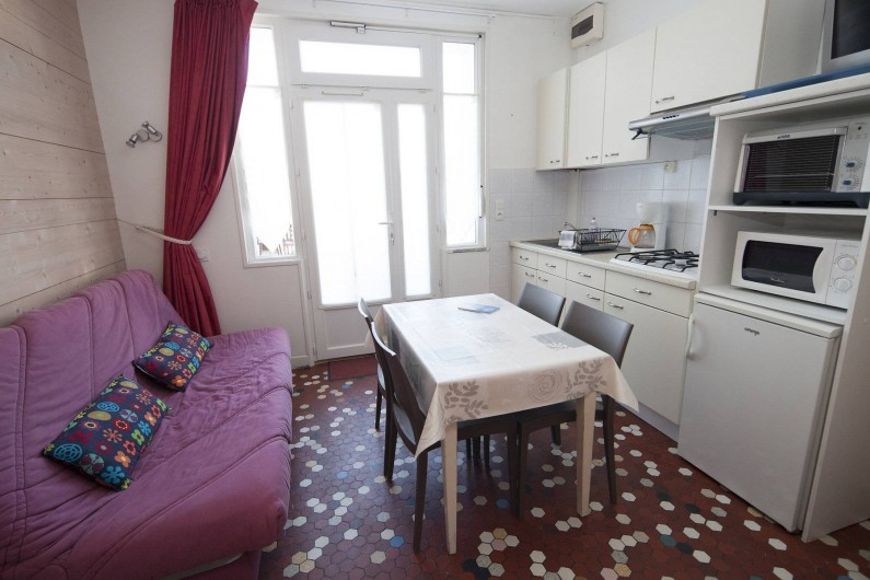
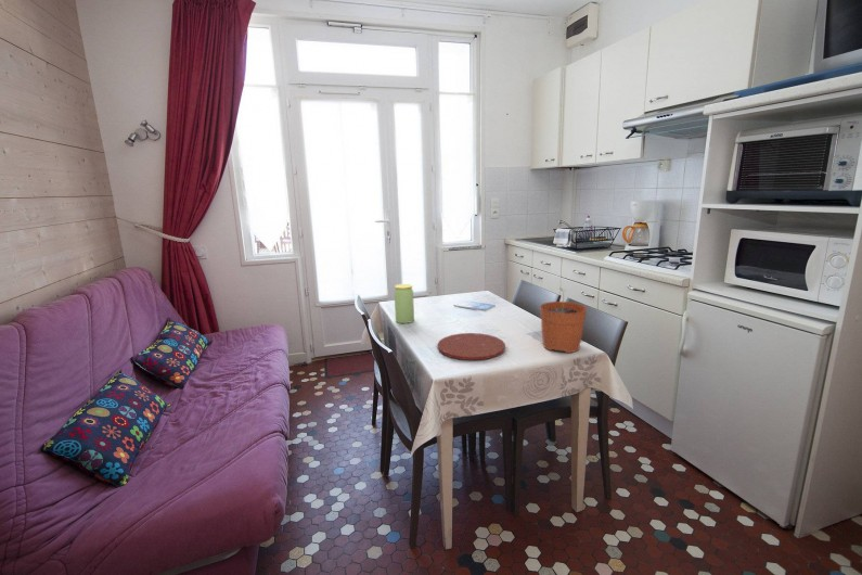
+ jar (403, 303)
+ plant pot (562, 317)
+ plate (471, 345)
